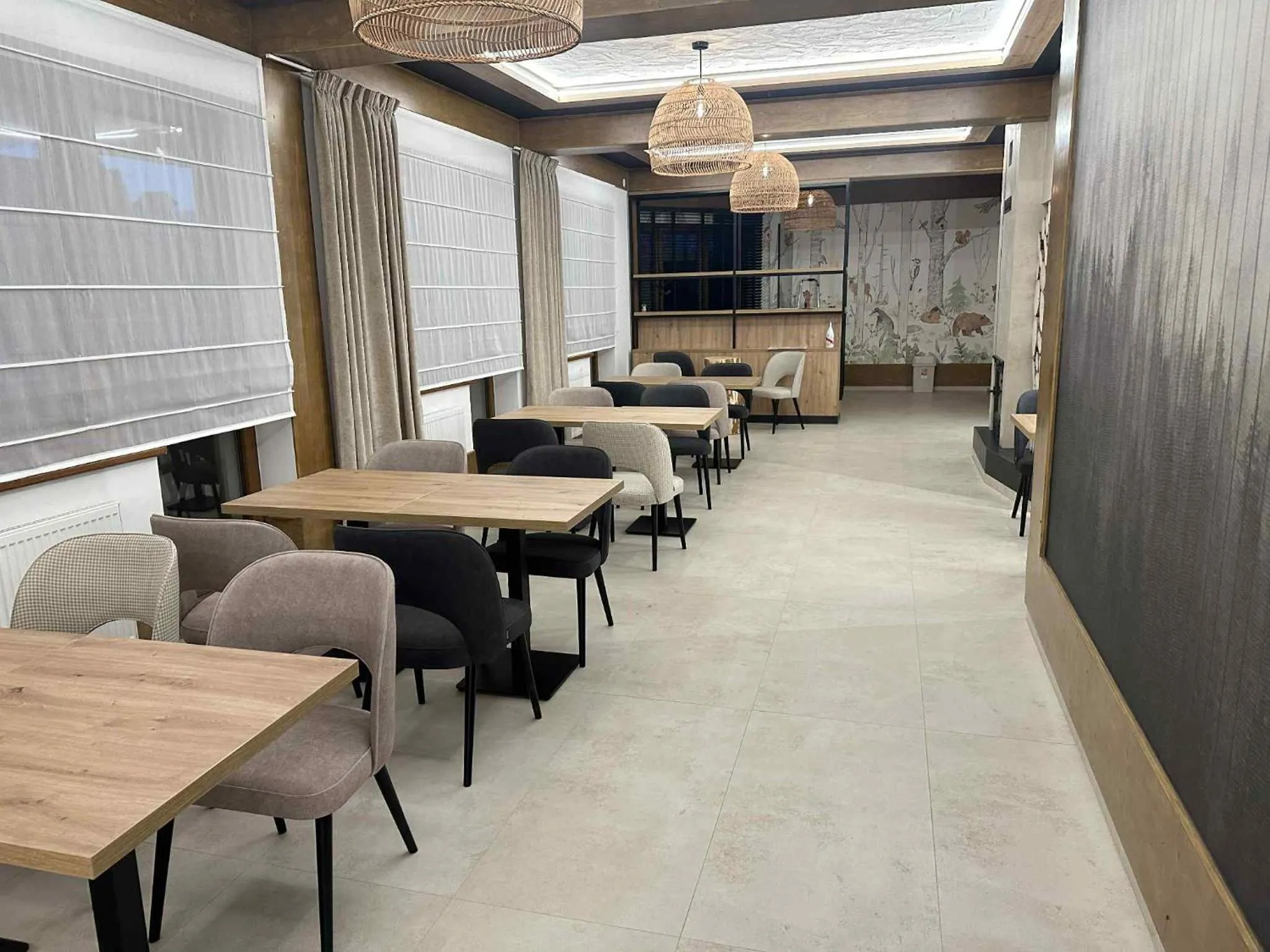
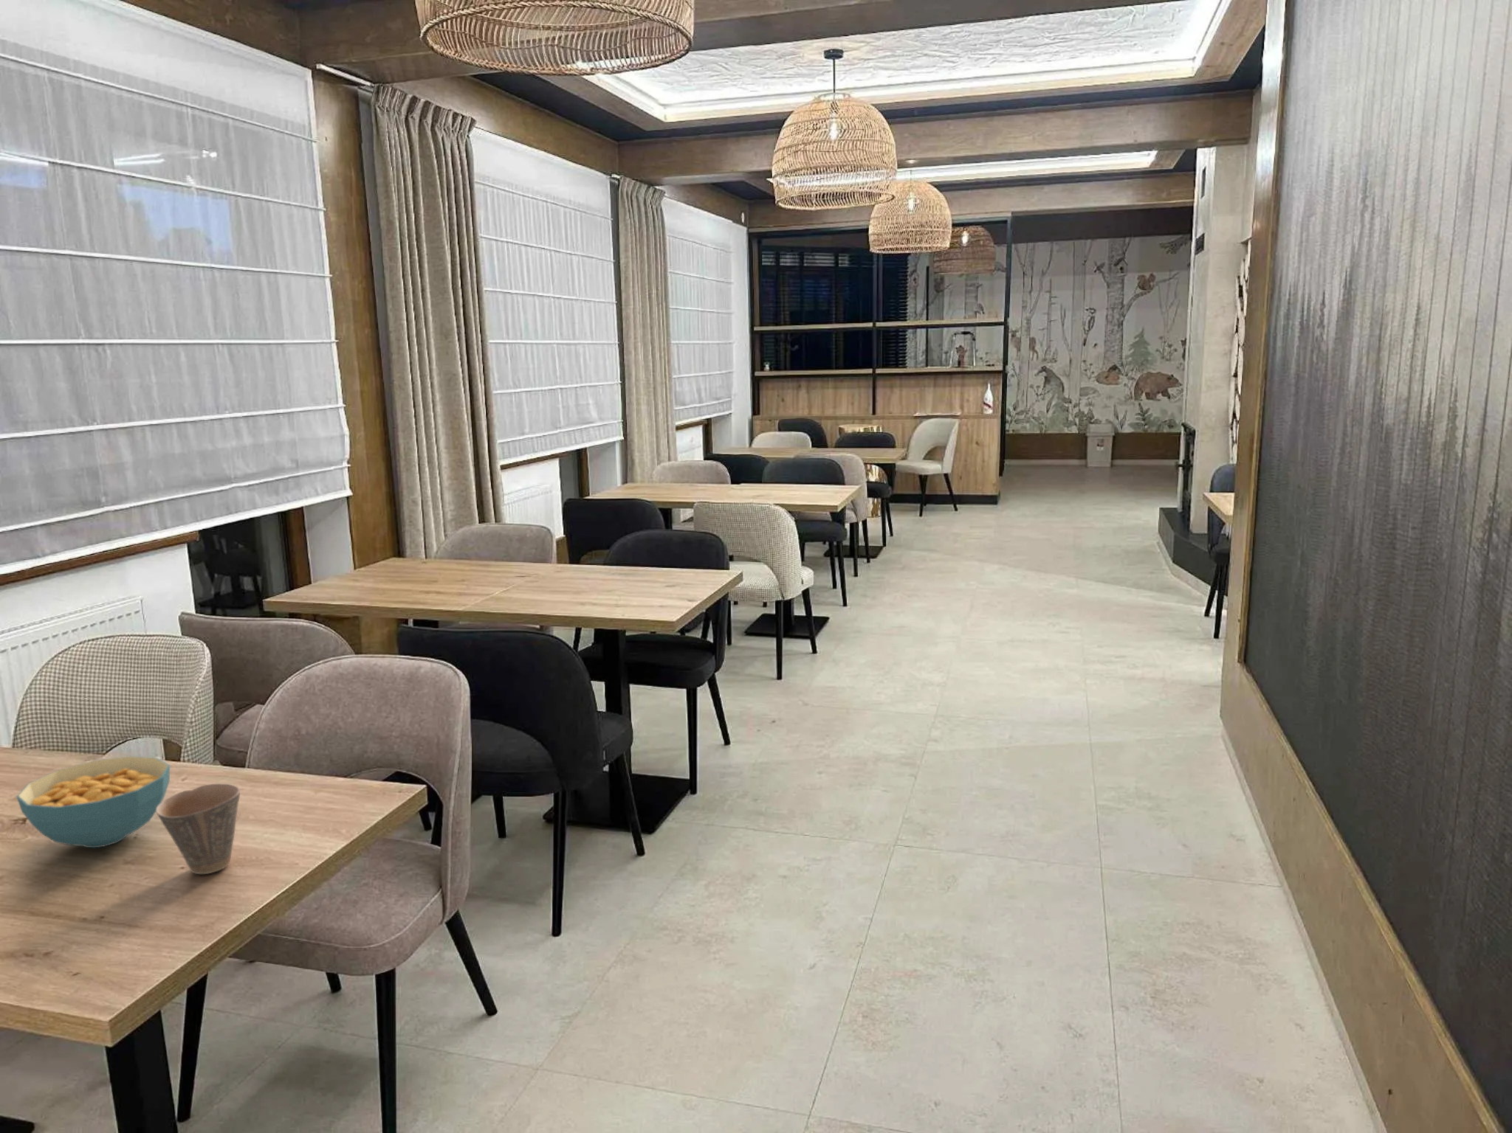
+ cereal bowl (100, 809)
+ cup (202, 832)
